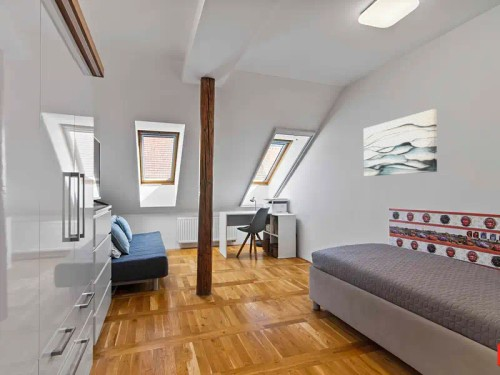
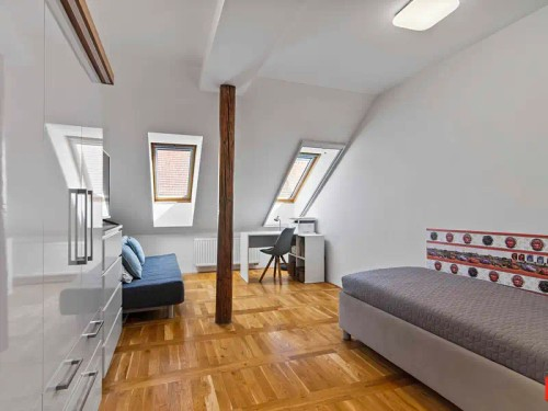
- wall art (395, 147)
